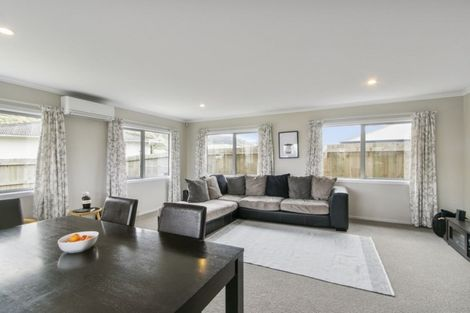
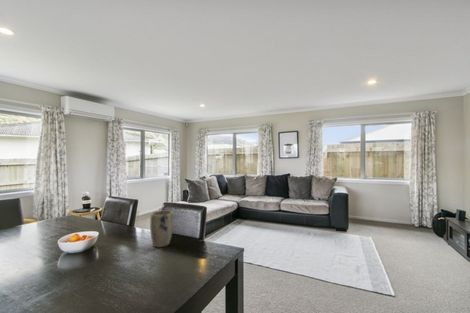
+ plant pot (161, 228)
